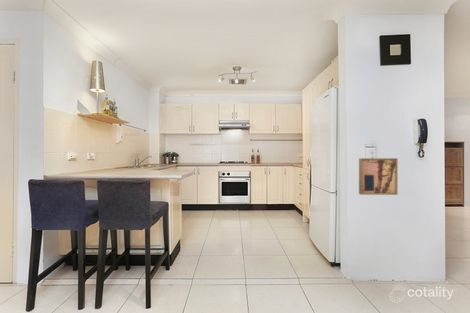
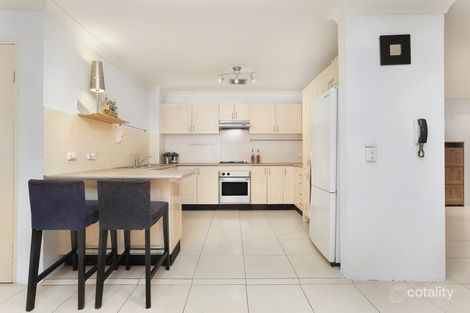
- wall art (378, 176)
